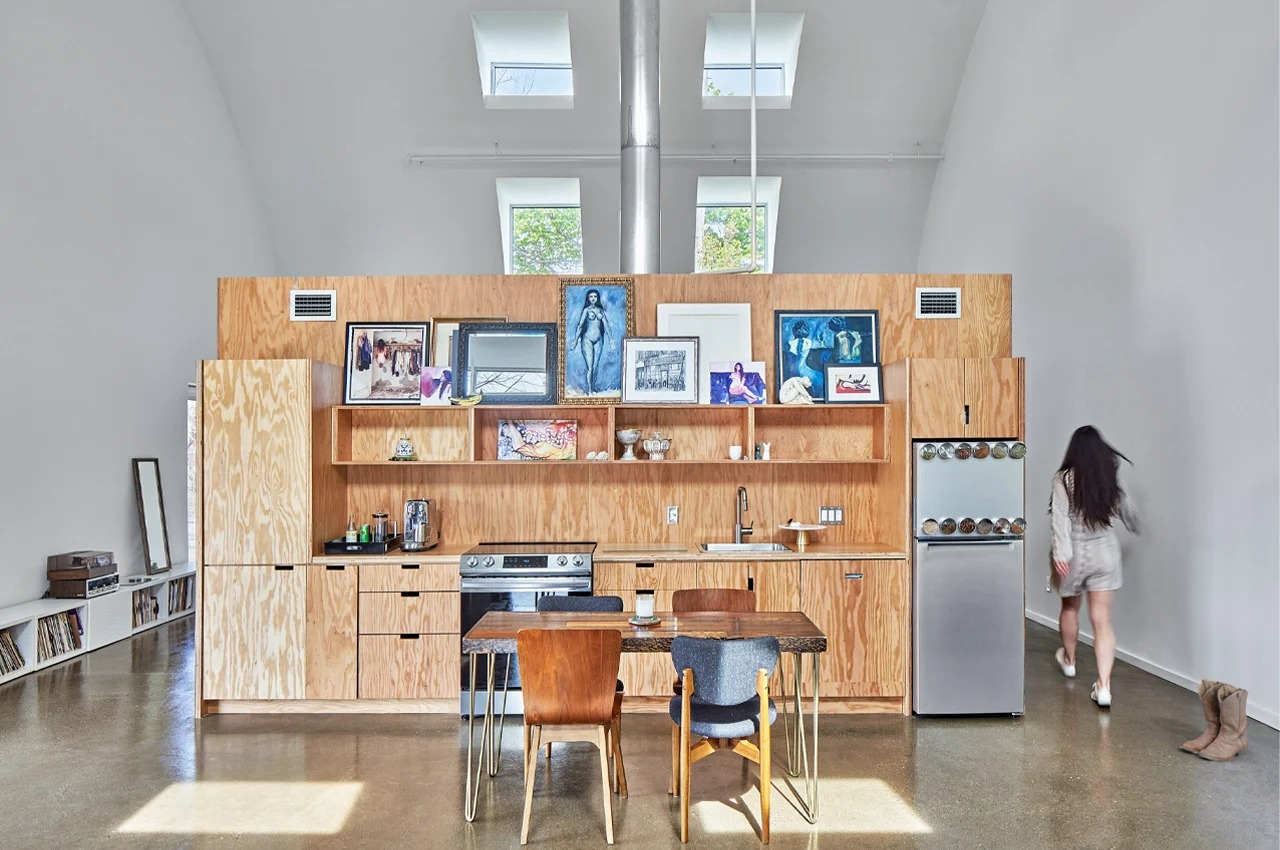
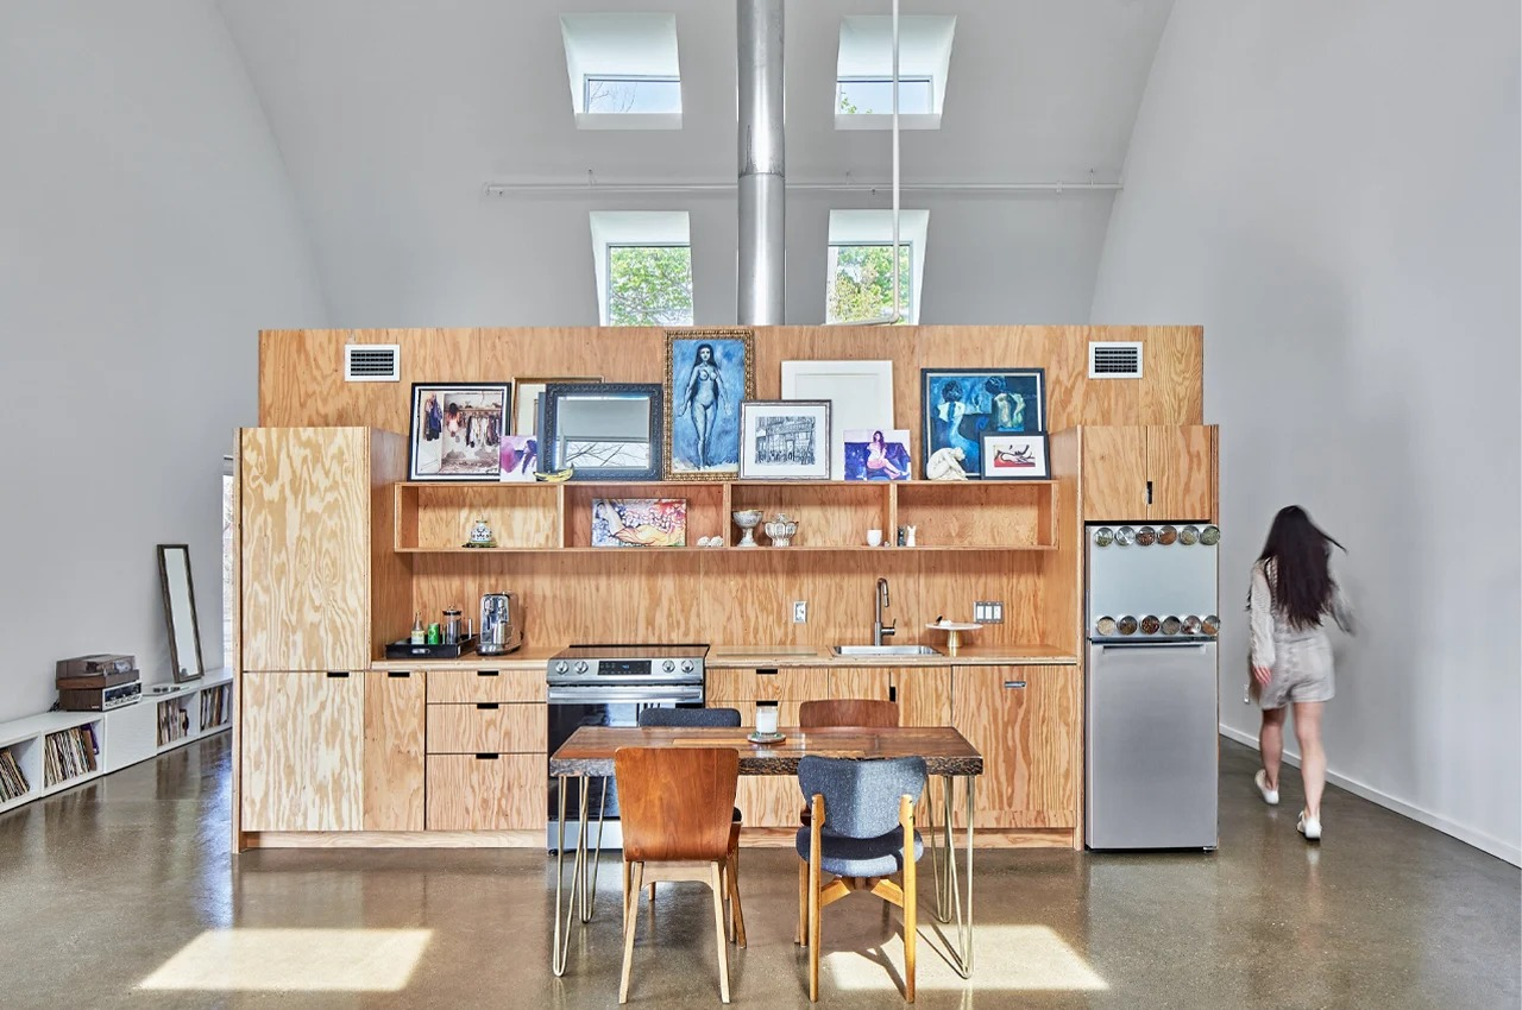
- boots (1214, 717)
